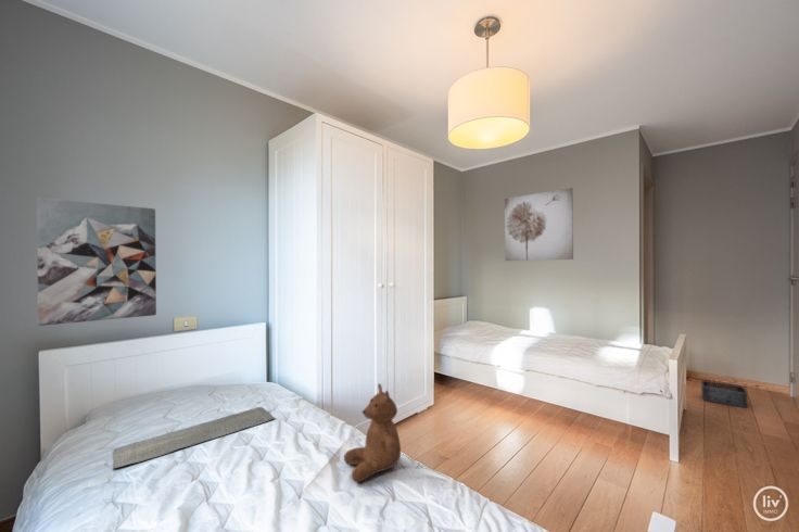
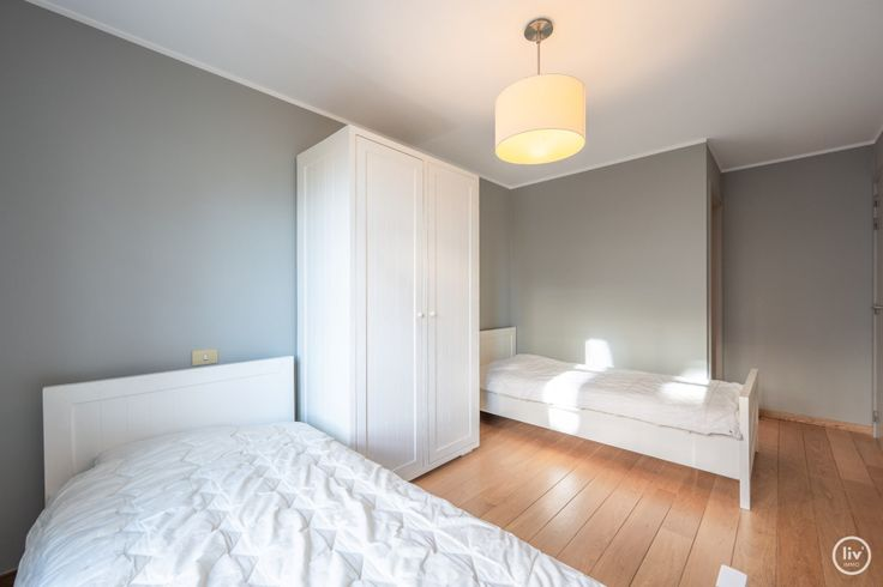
- teddy bear (372, 428)
- wall art (102, 262)
- storage bin (723, 393)
- wall art (536, 227)
- bath mat (201, 432)
